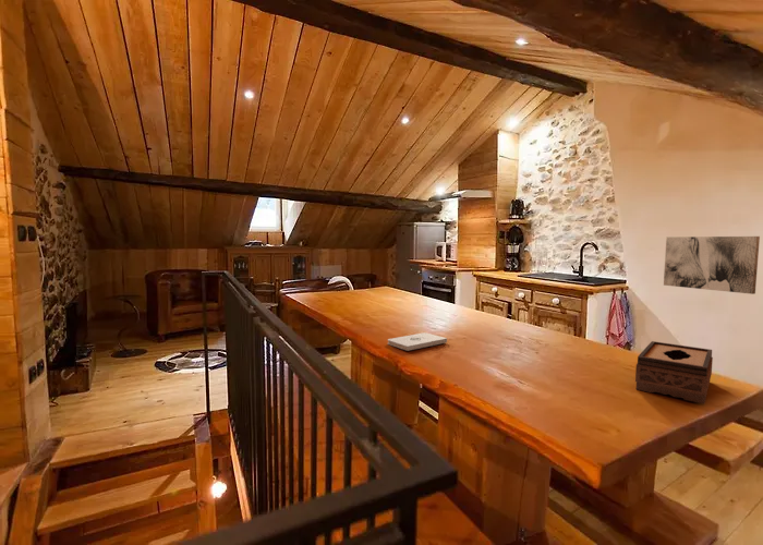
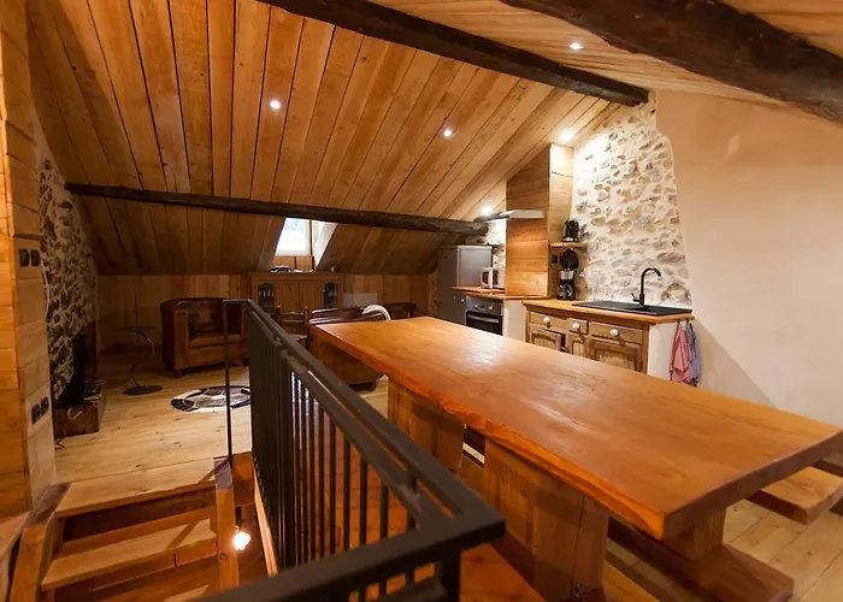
- notepad (416, 340)
- tissue box (675, 368)
- wall art (706, 263)
